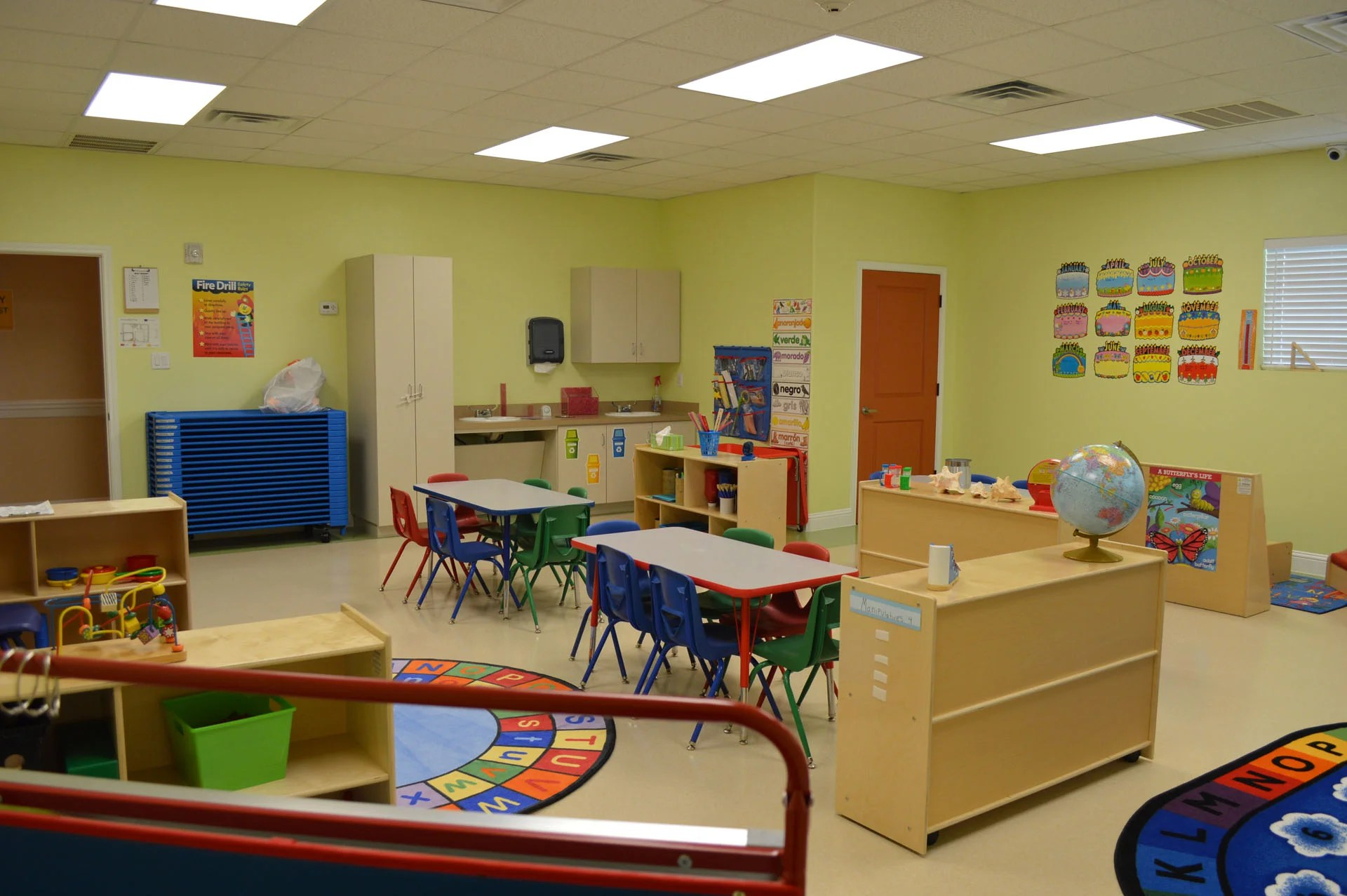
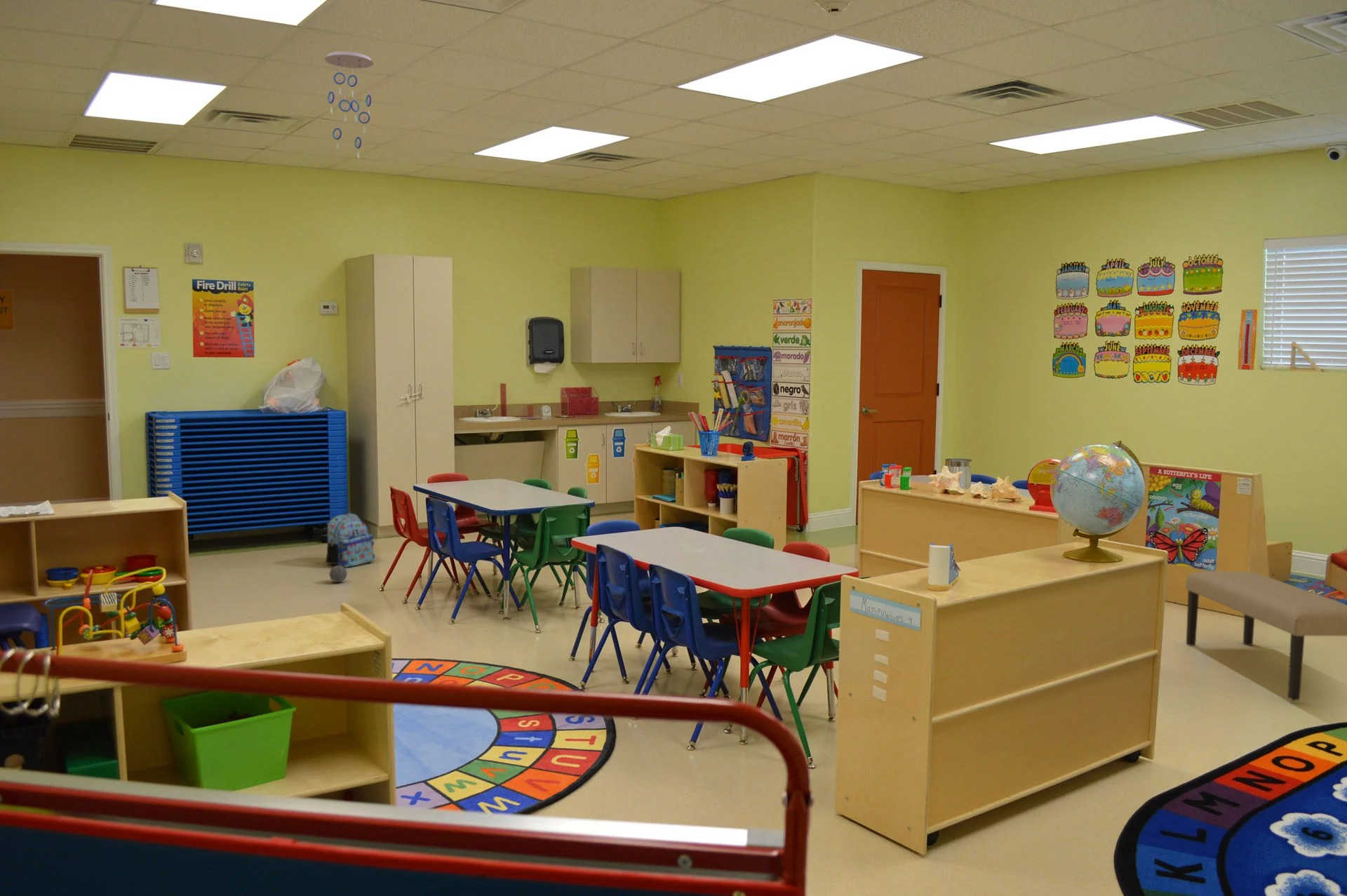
+ ball (338, 573)
+ backpack (350, 539)
+ ceiling mobile (350, 107)
+ bench (1273, 626)
